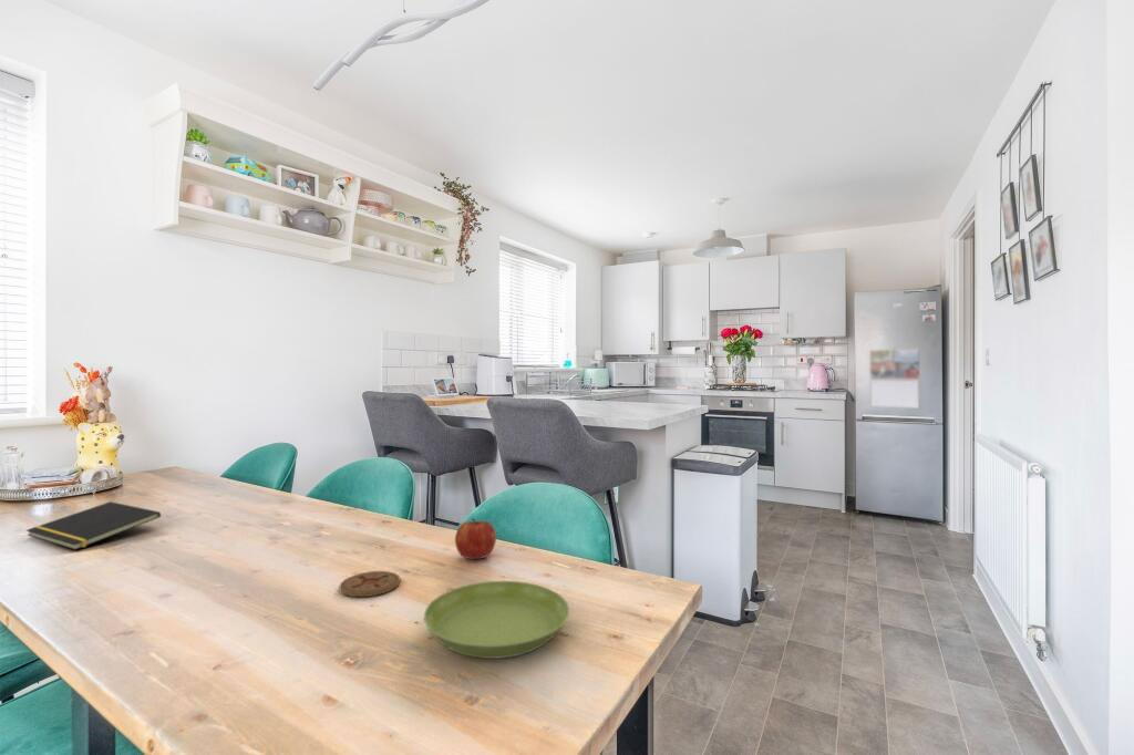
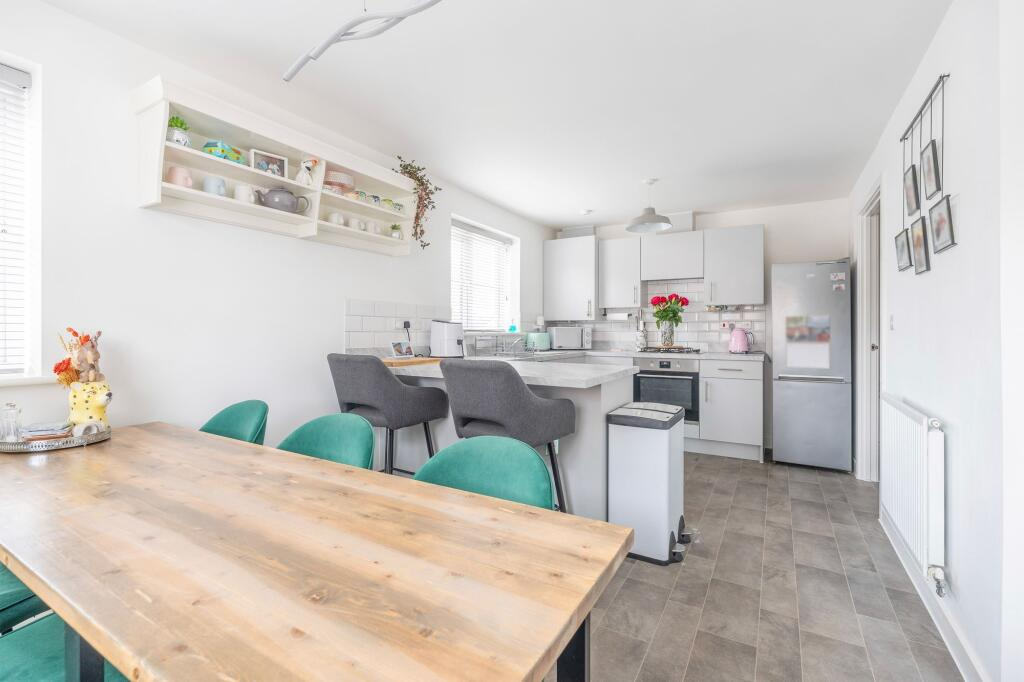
- coaster (370, 582)
- notepad (94, 523)
- fruit (475, 537)
- saucer (497, 619)
